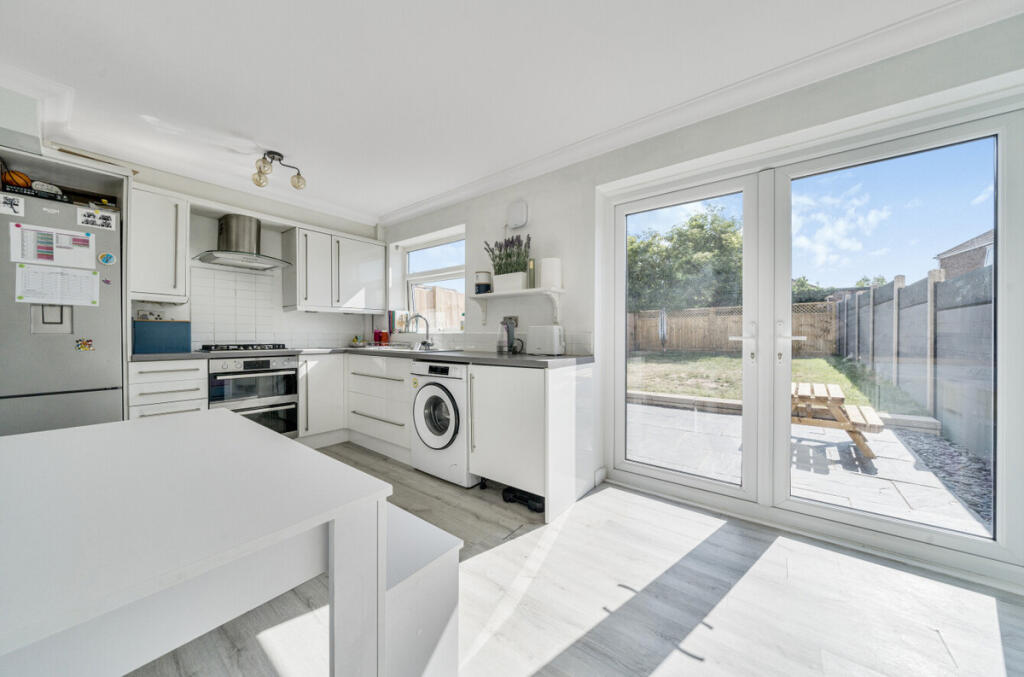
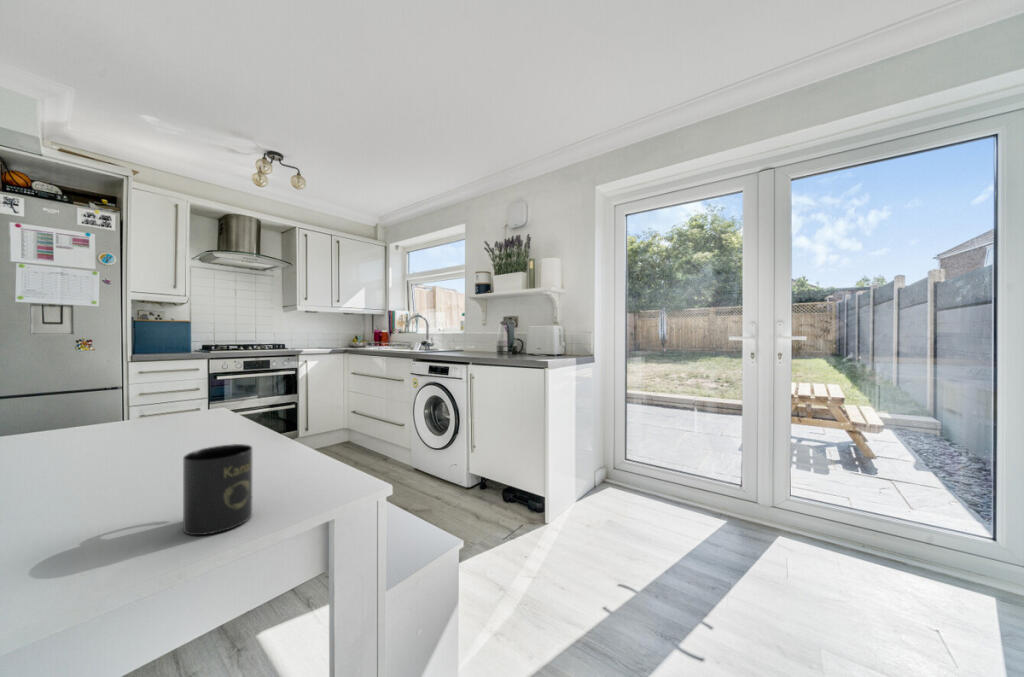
+ mug (211, 484)
